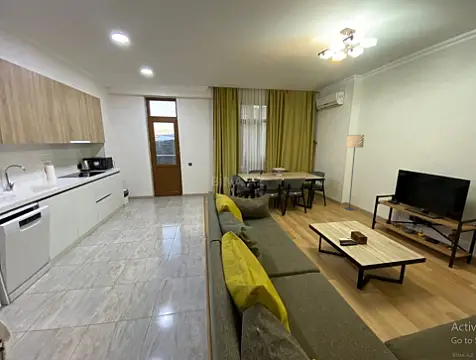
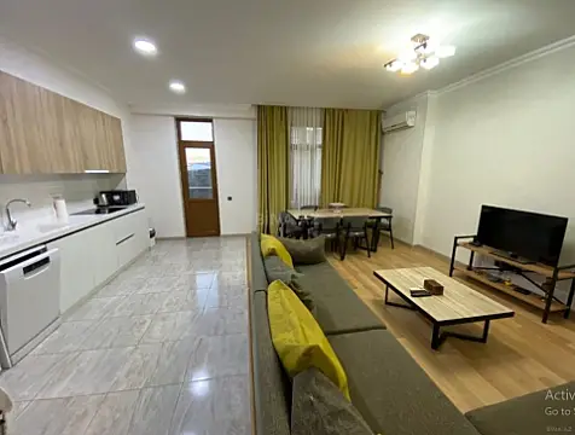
- floor lamp (352, 173)
